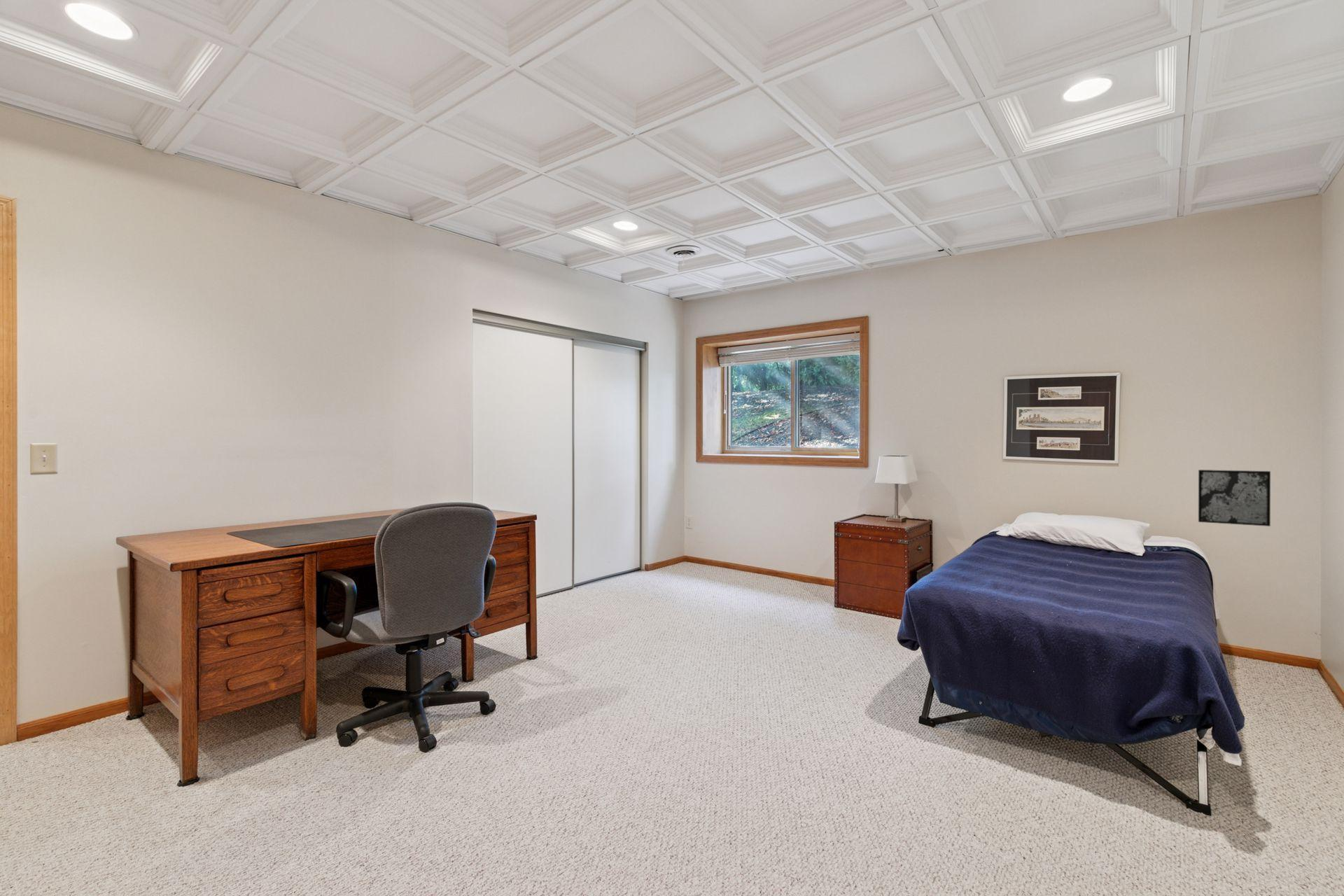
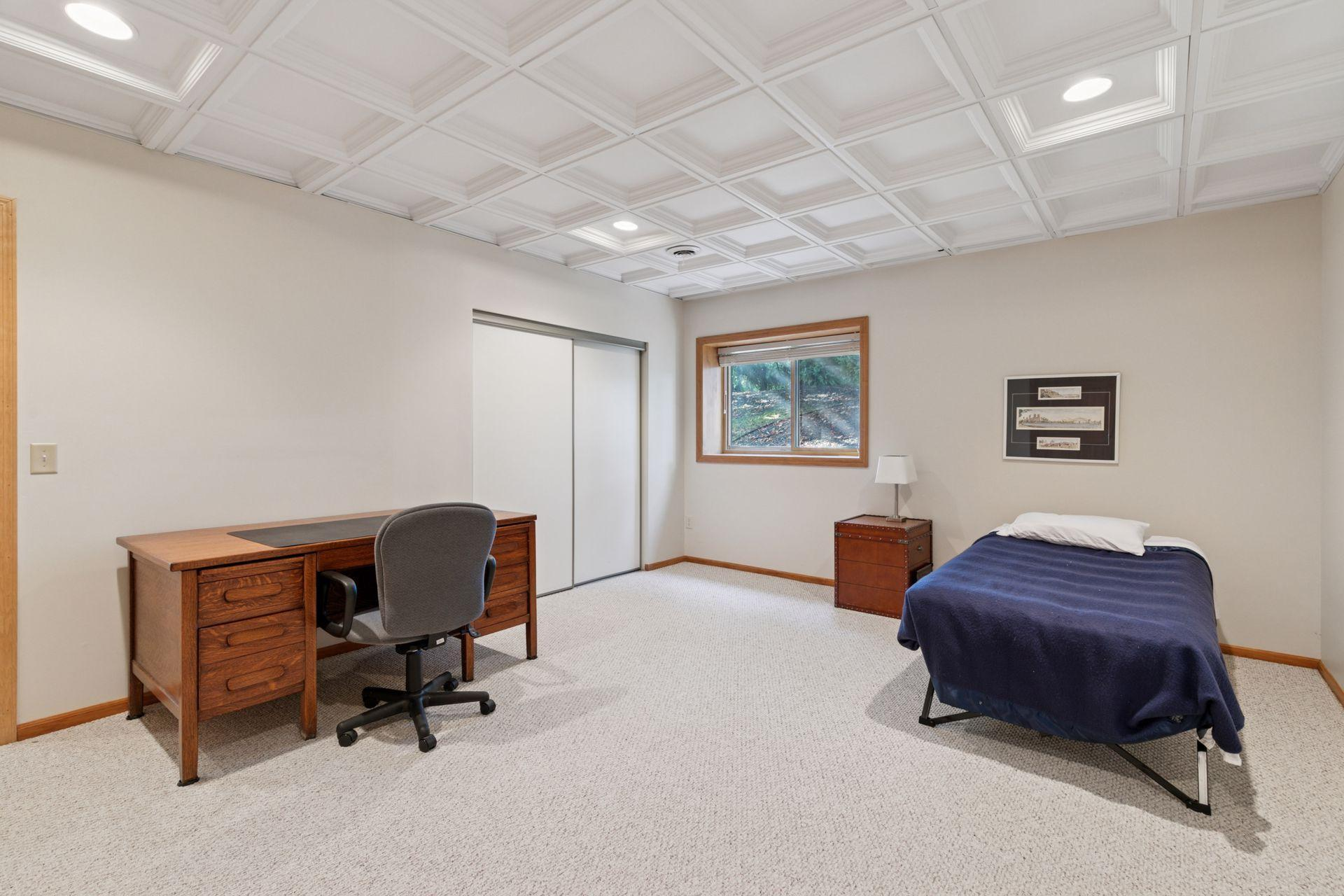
- wall art (1233, 497)
